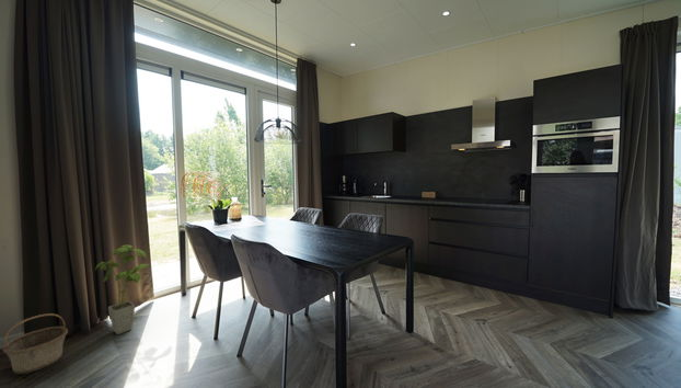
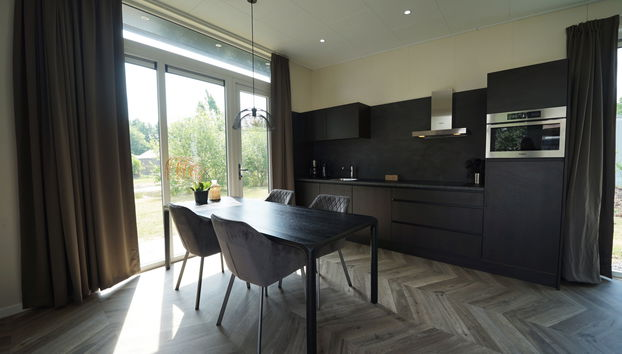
- house plant (126, 286)
- basket (36, 340)
